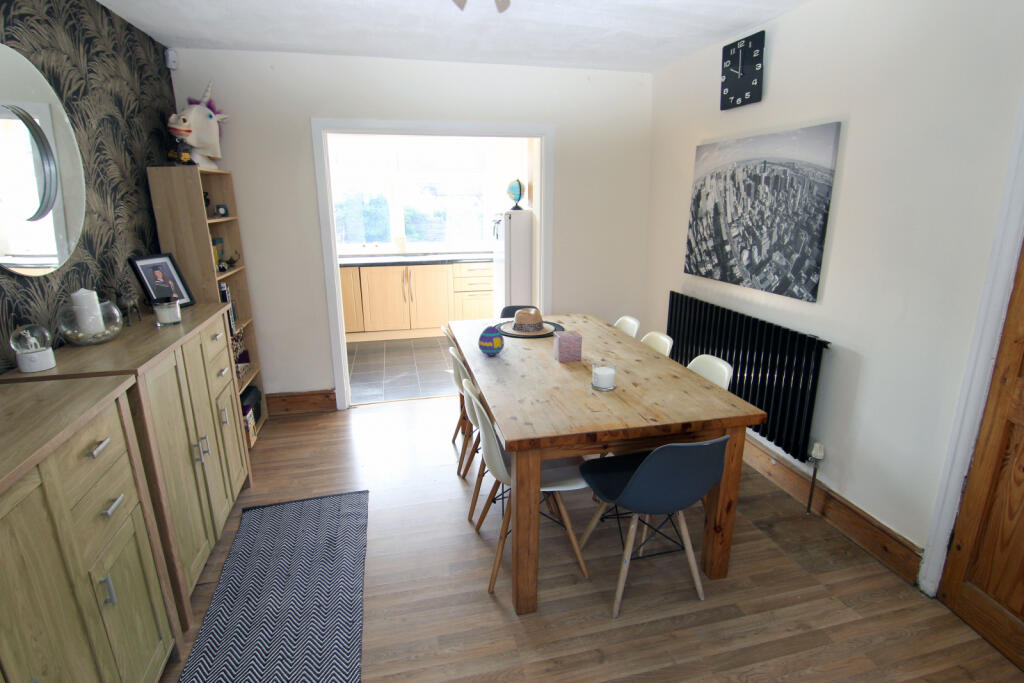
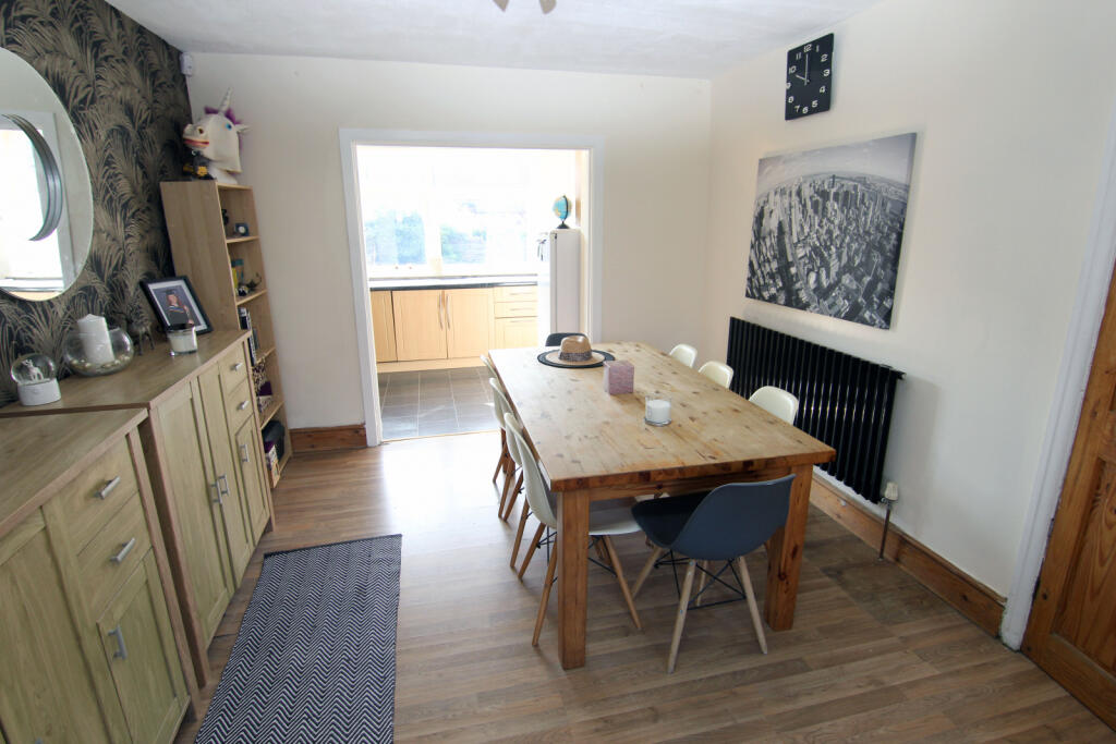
- decorative egg (491, 340)
